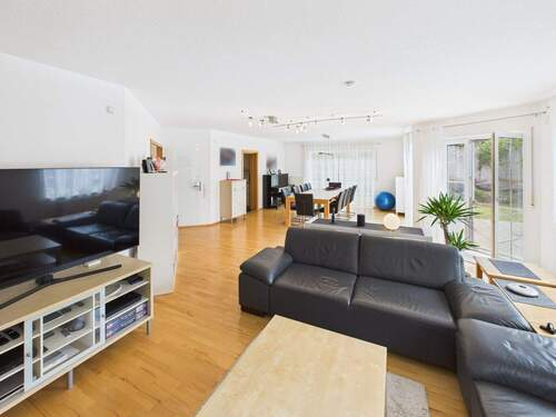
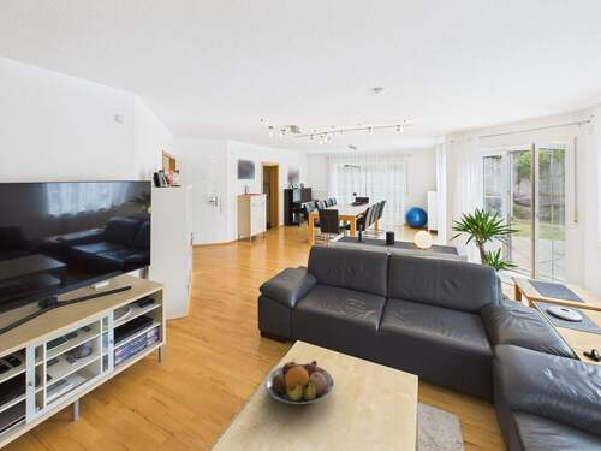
+ fruit bowl (299, 378)
